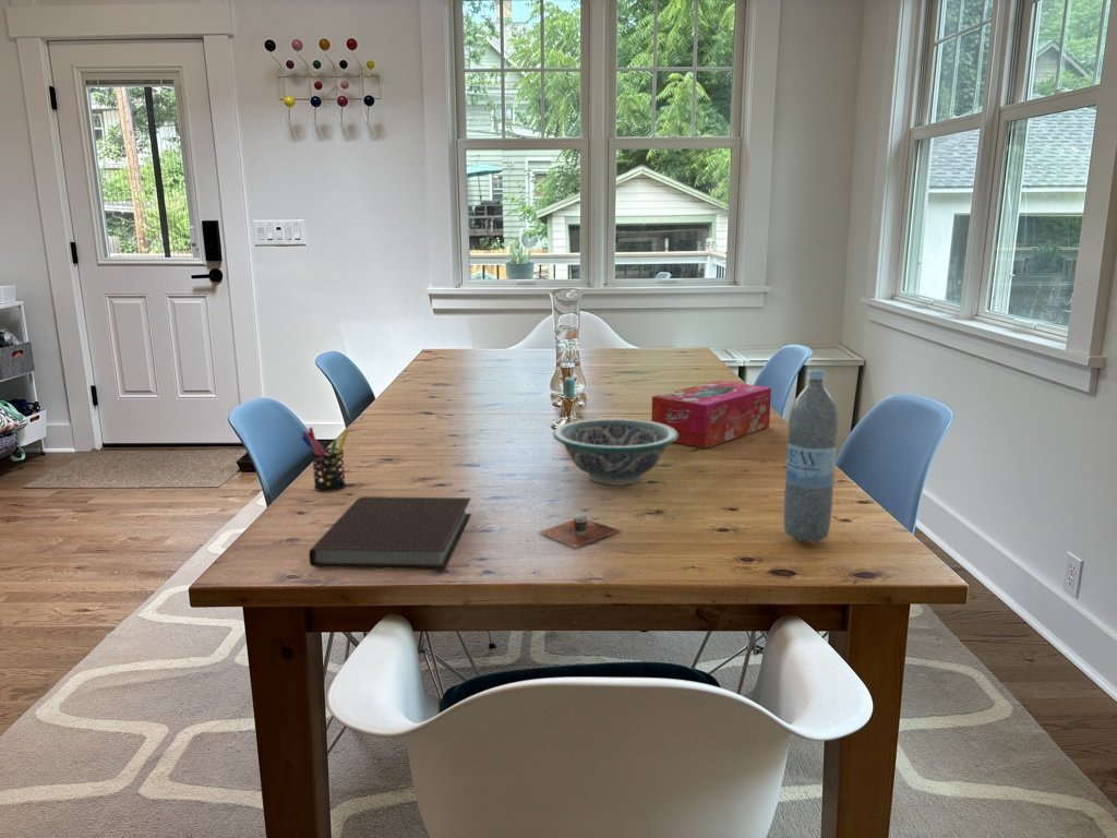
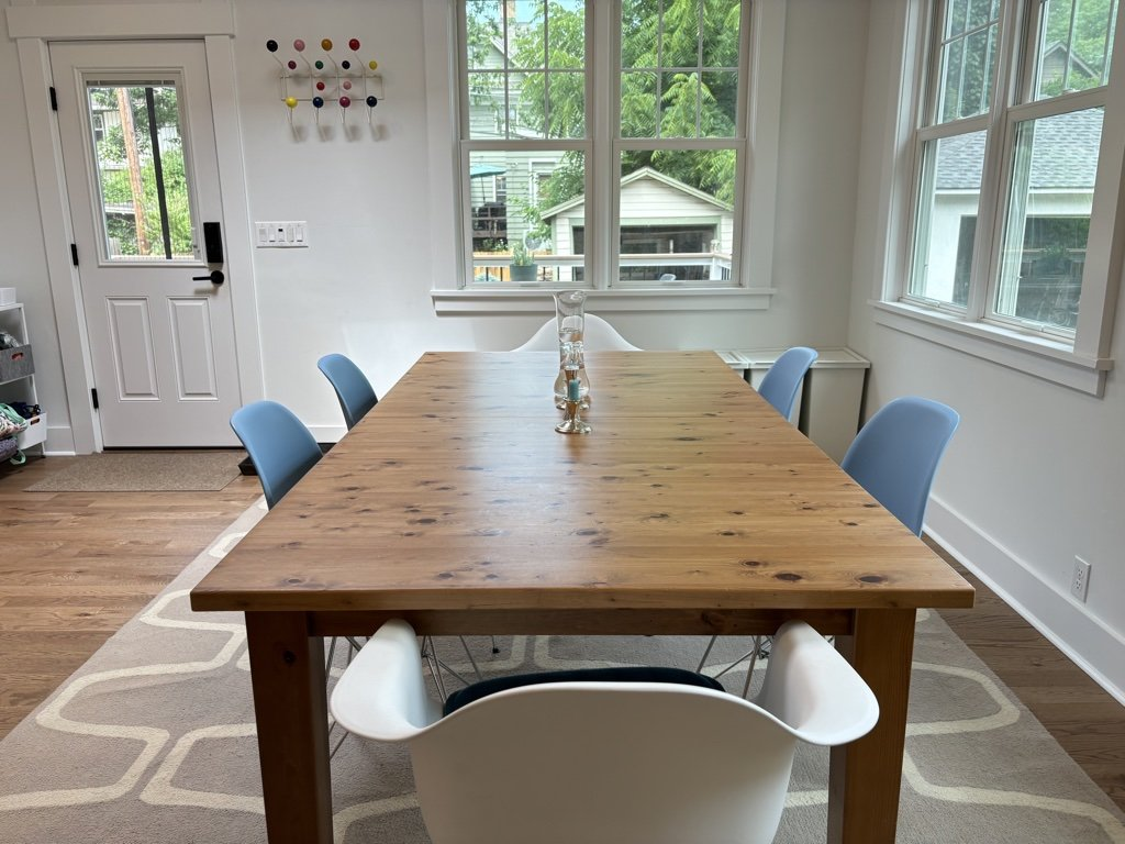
- pen holder (327, 457)
- water bottle (810, 456)
- bowl (614, 454)
- notebook (397, 529)
- cup (579, 523)
- tissue box (712, 411)
